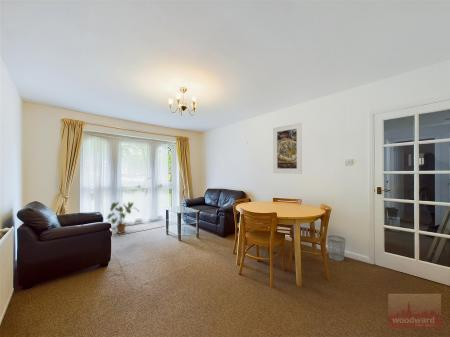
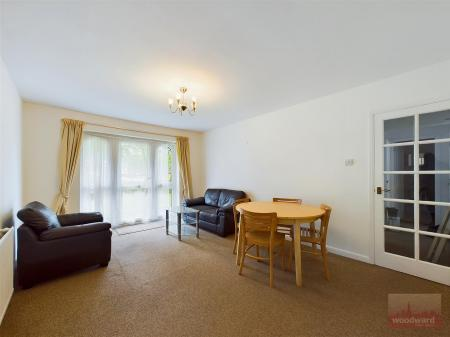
- house plant (122, 216)
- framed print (286, 149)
- wastebasket (336, 247)
